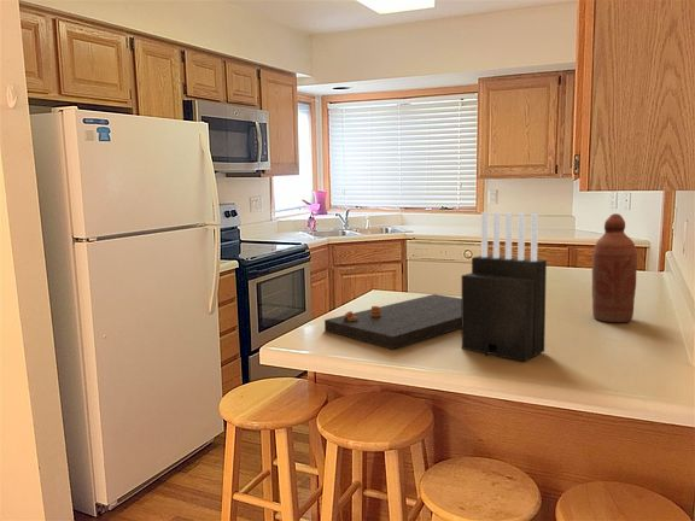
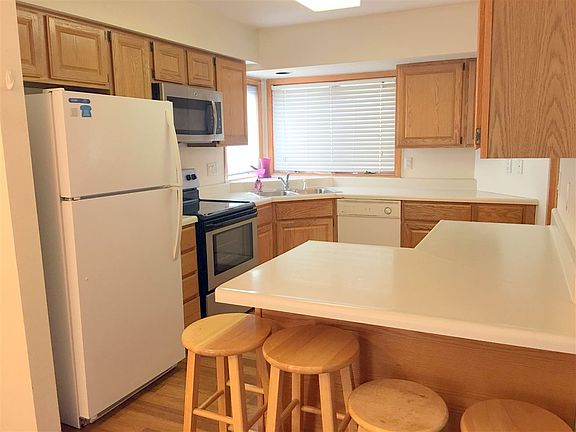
- knife block (501, 283)
- bottle (614, 267)
- cutting board (416, 312)
